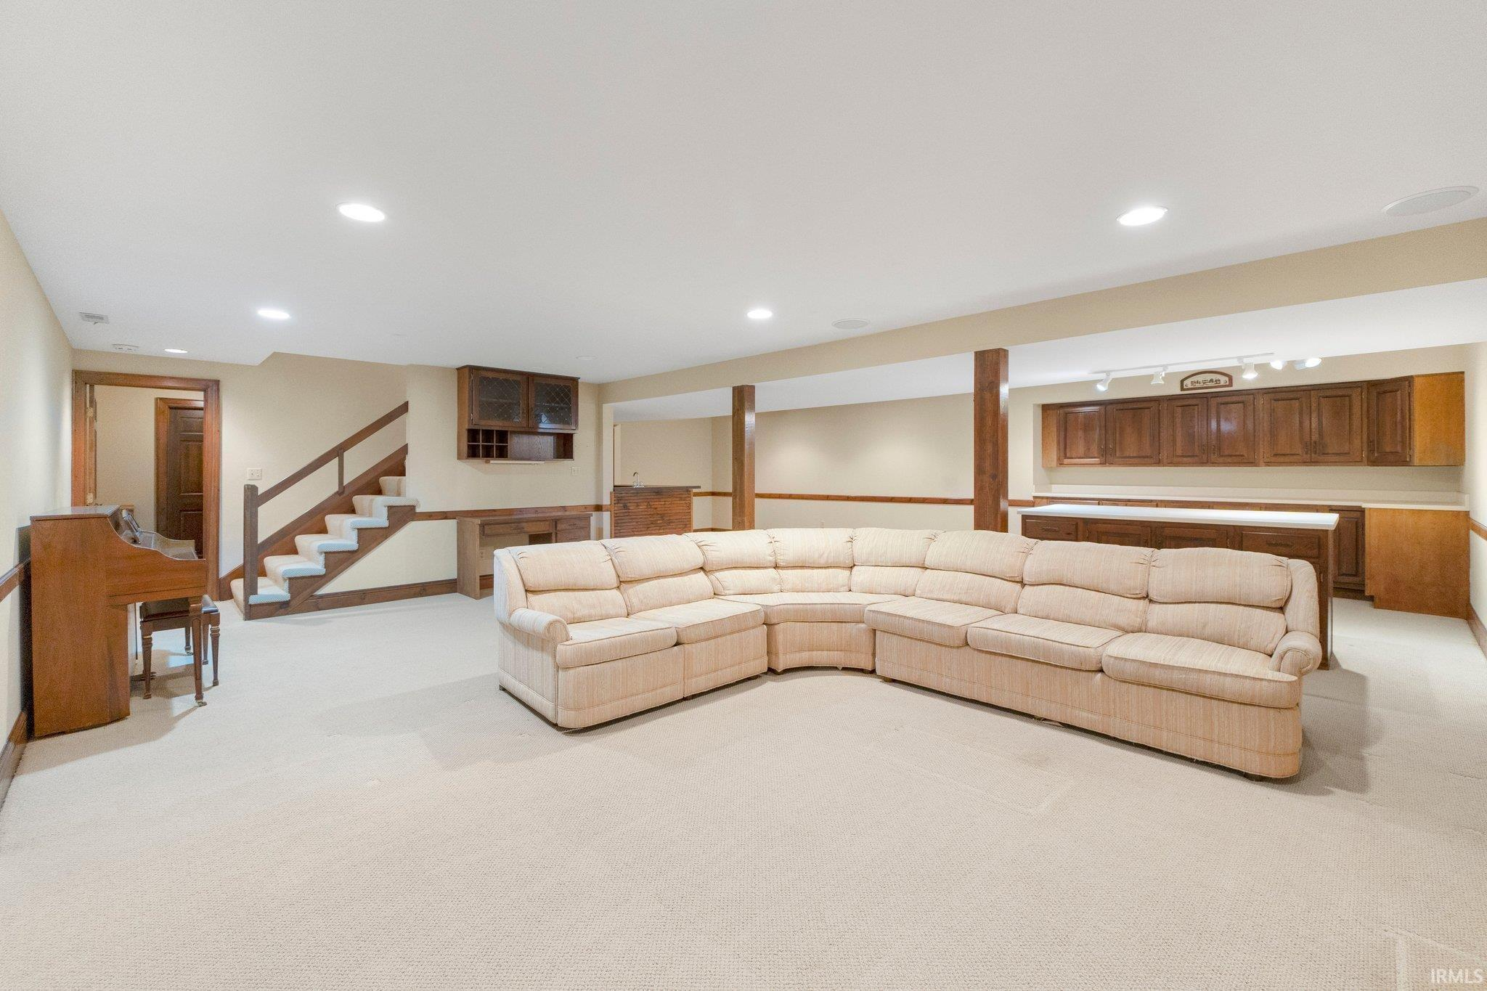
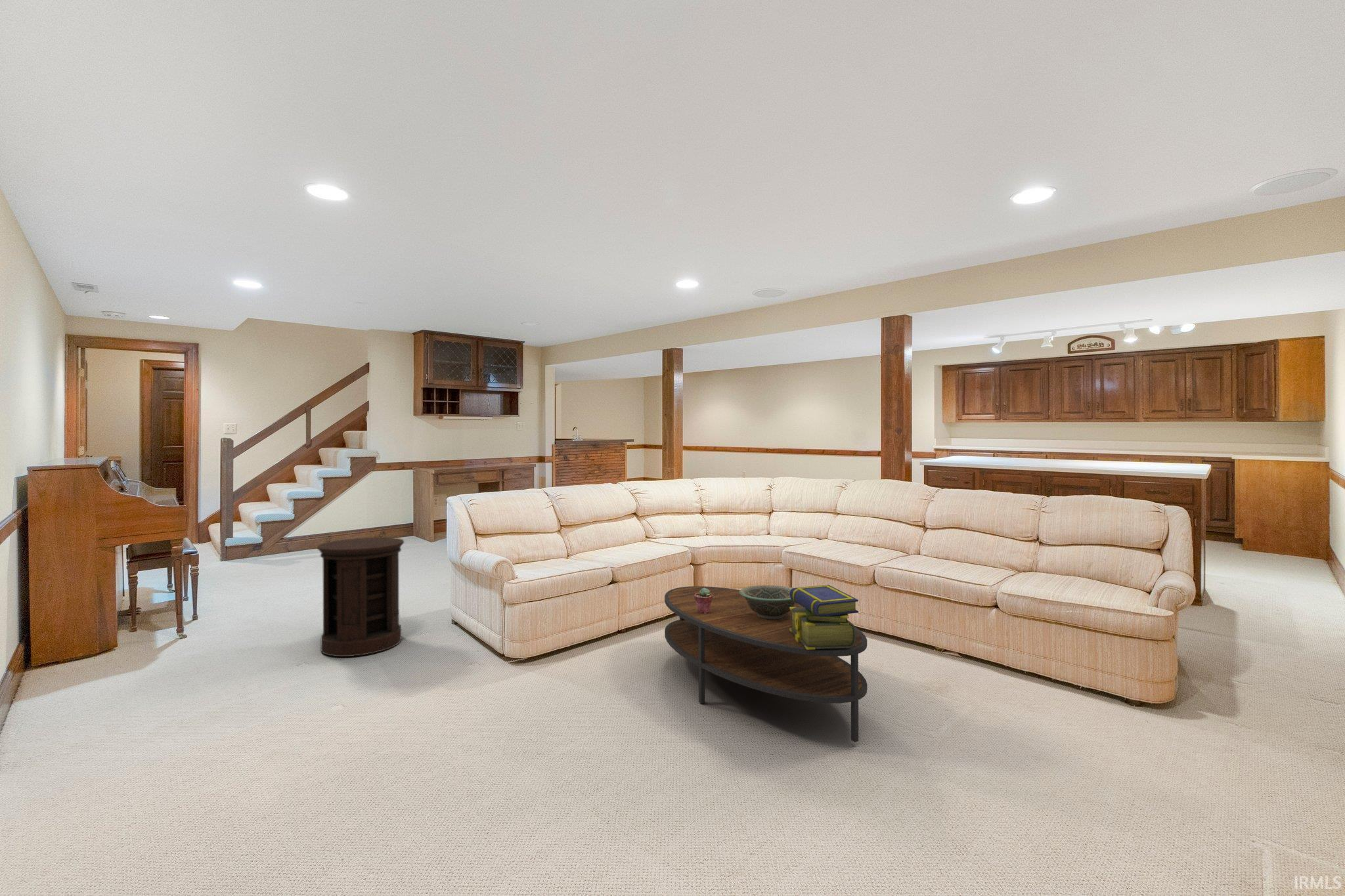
+ coffee table (753, 650)
+ potted succulent (703, 599)
+ decorative bowl (770, 603)
+ stack of books (824, 615)
+ side table (362, 593)
